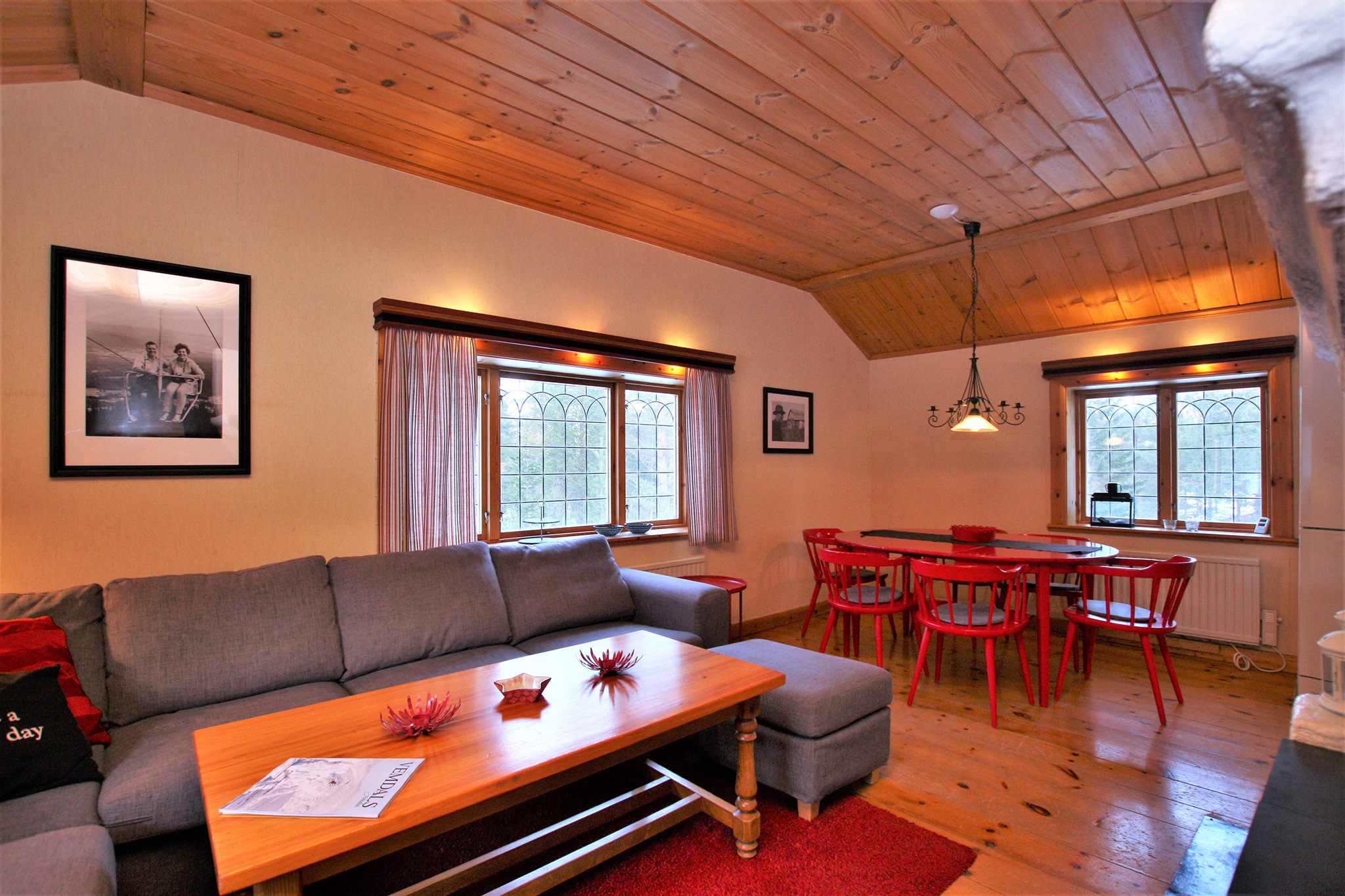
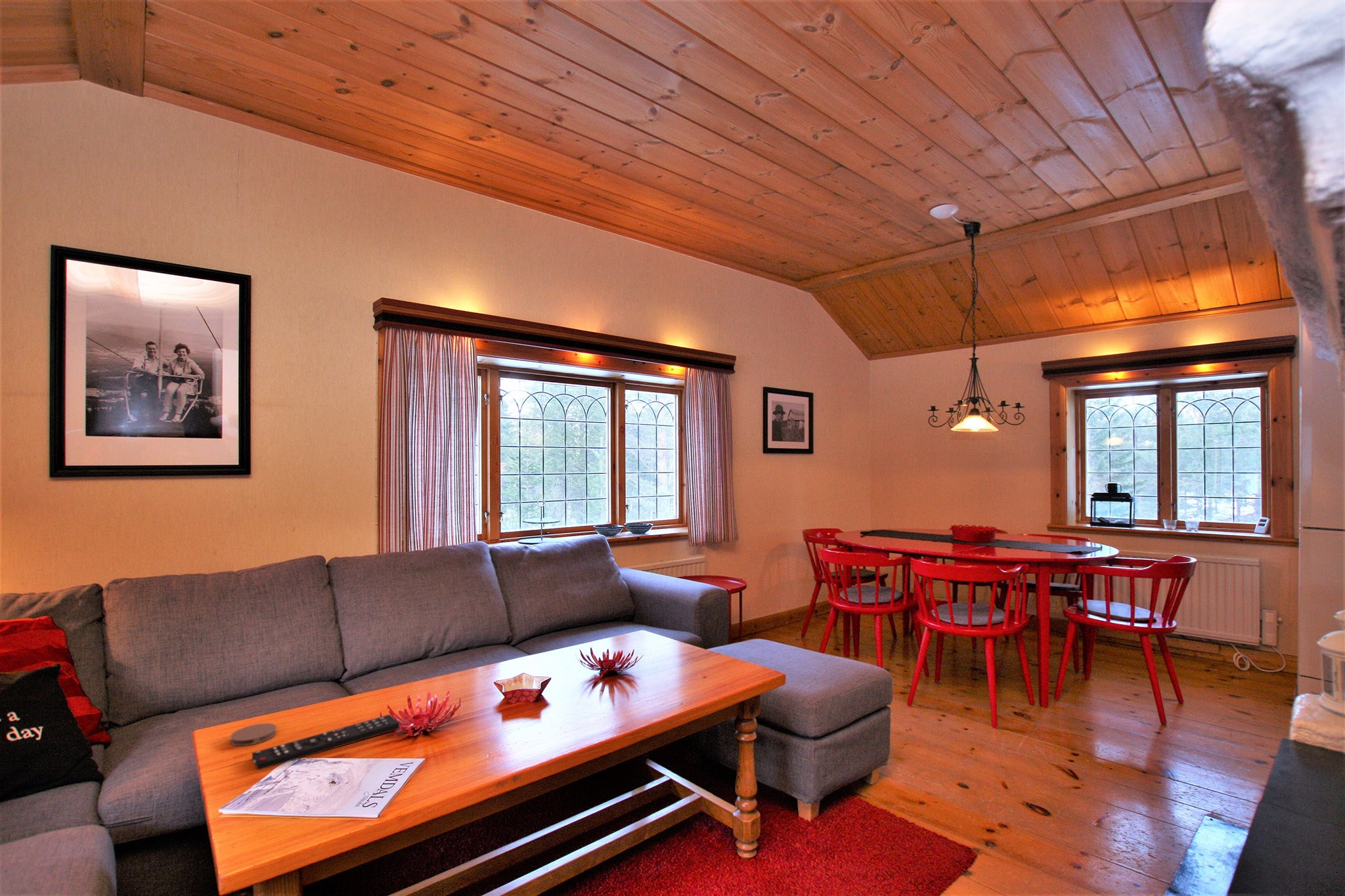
+ coaster (254, 734)
+ remote control (328, 739)
